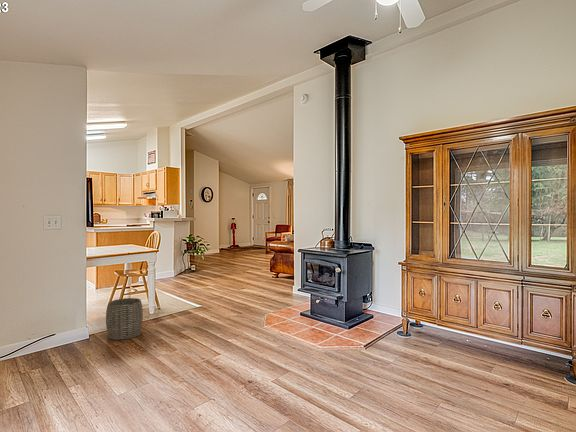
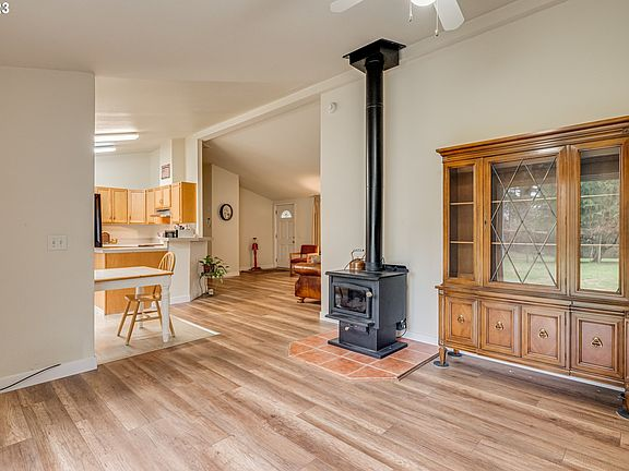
- woven basket (124, 318)
